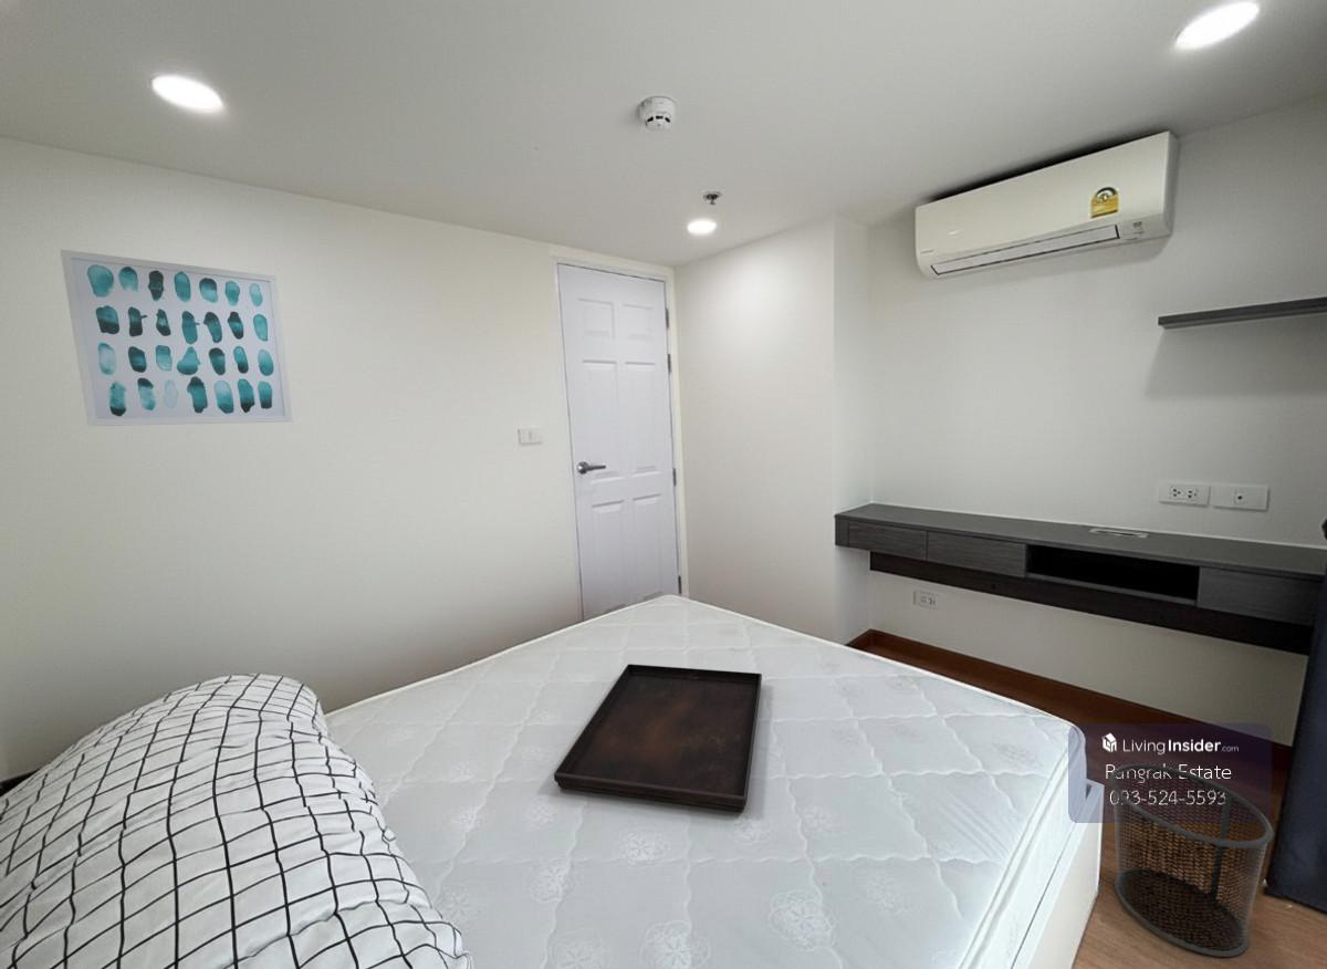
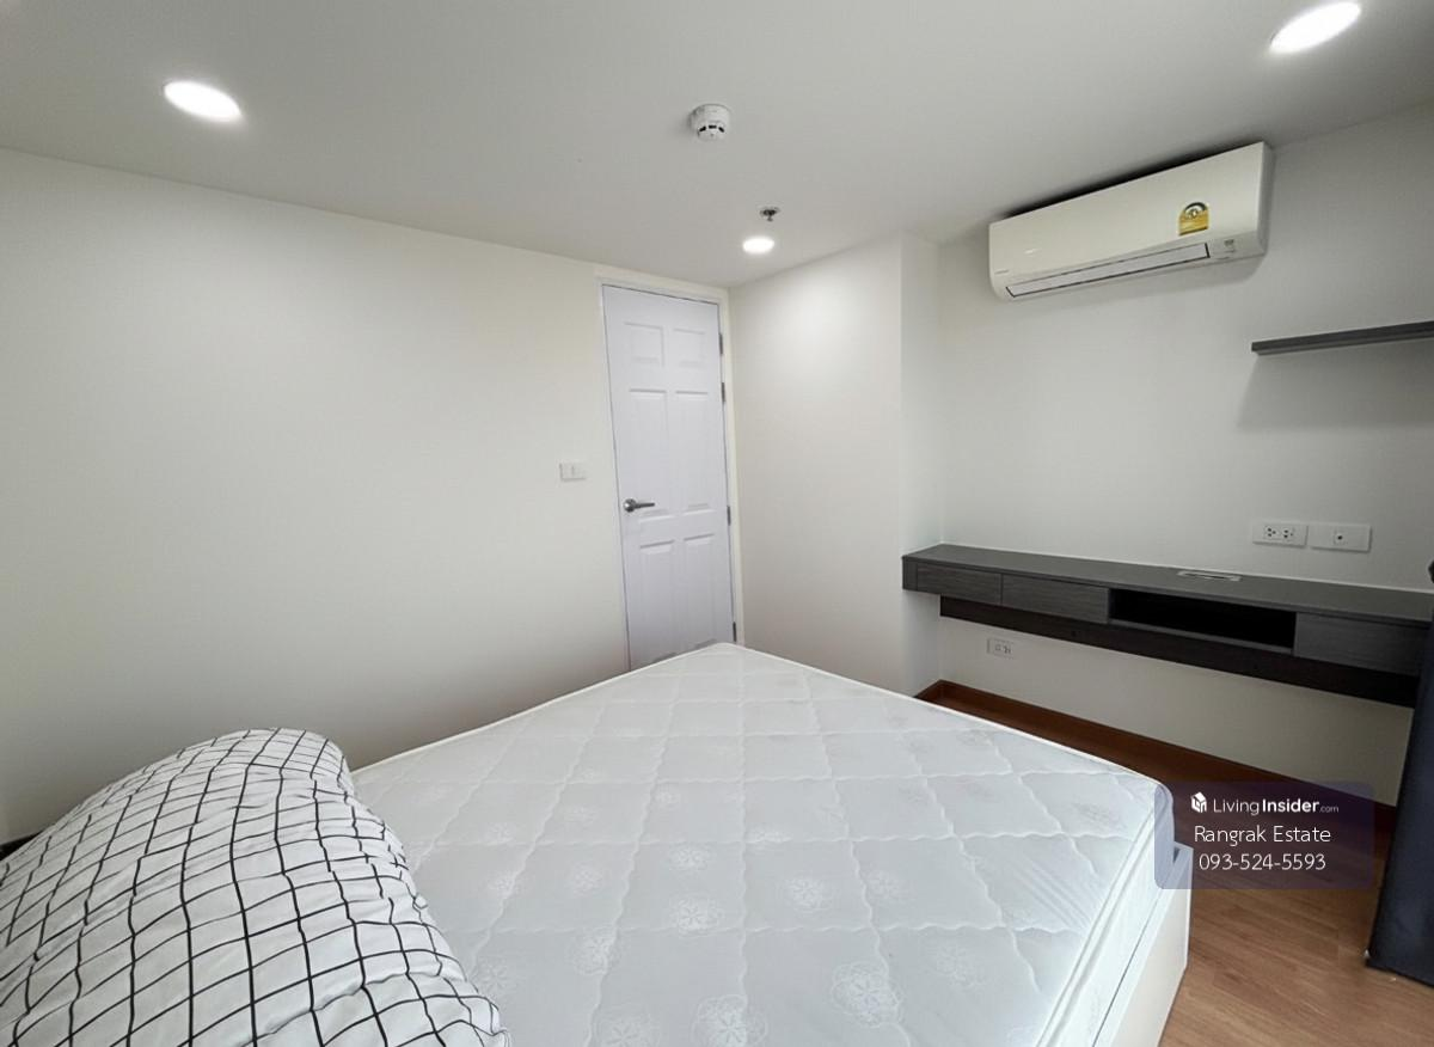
- waste bin (1181, 855)
- serving tray (673, 722)
- wall art (189, 345)
